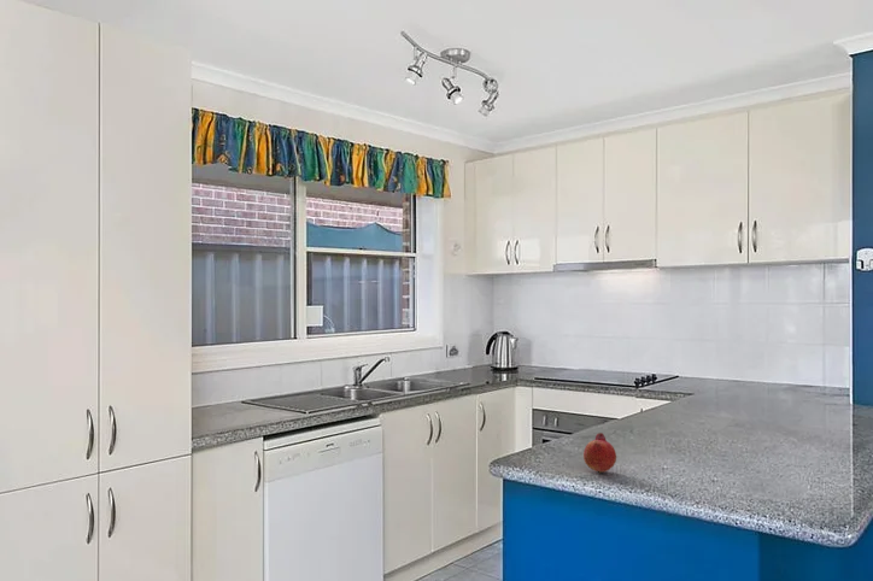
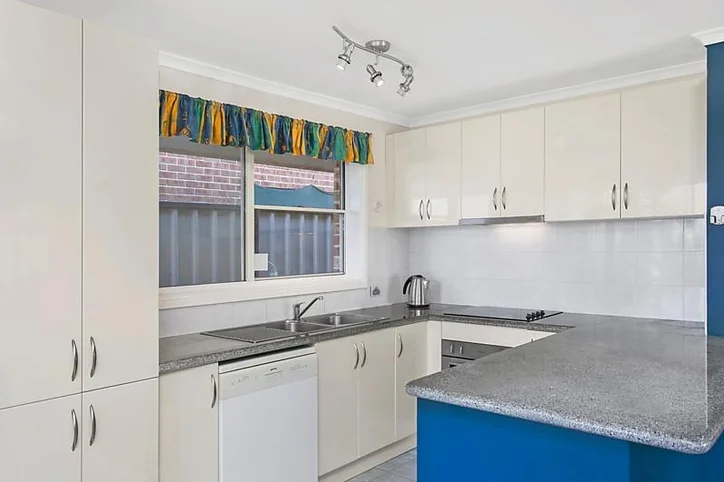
- fruit (599, 452)
